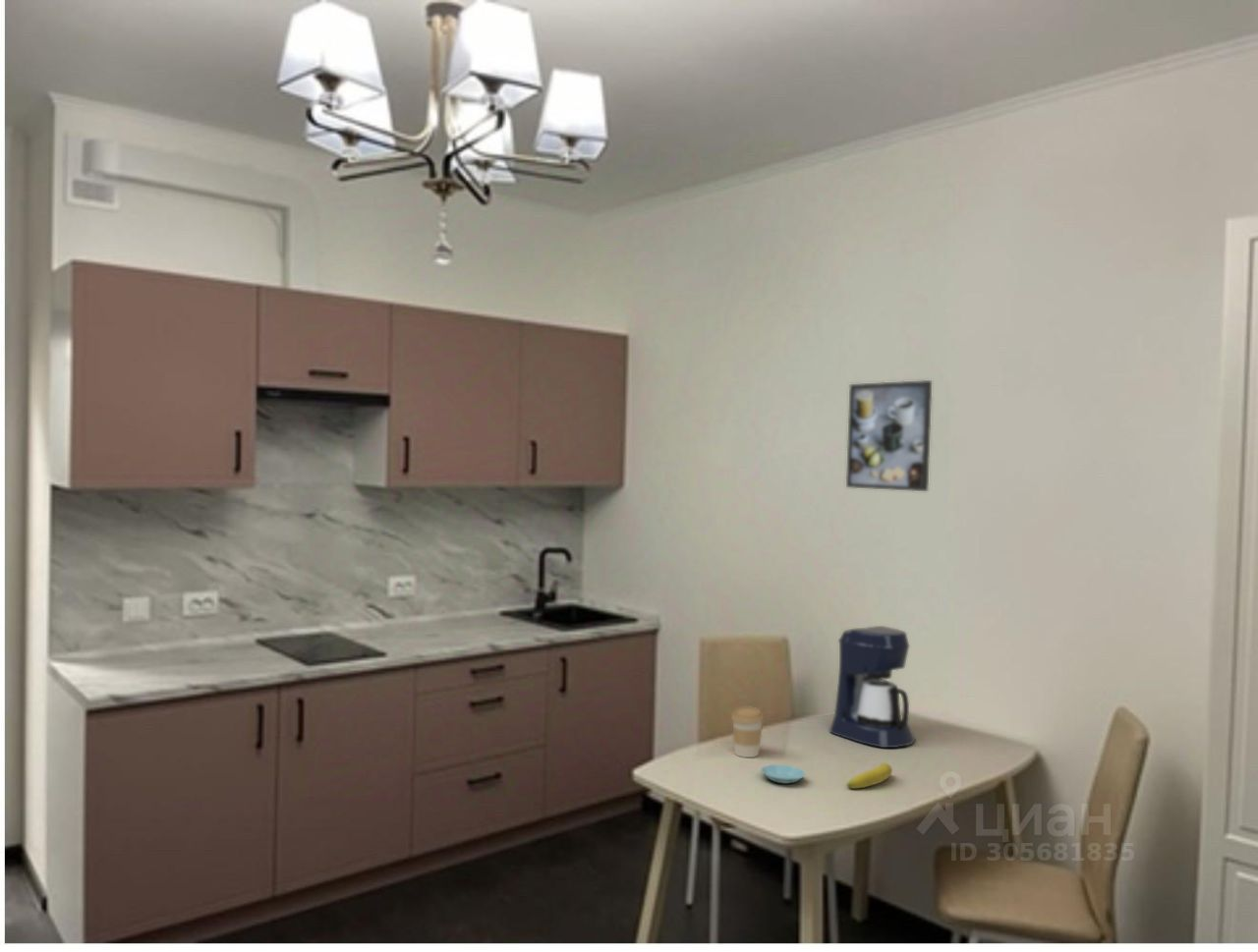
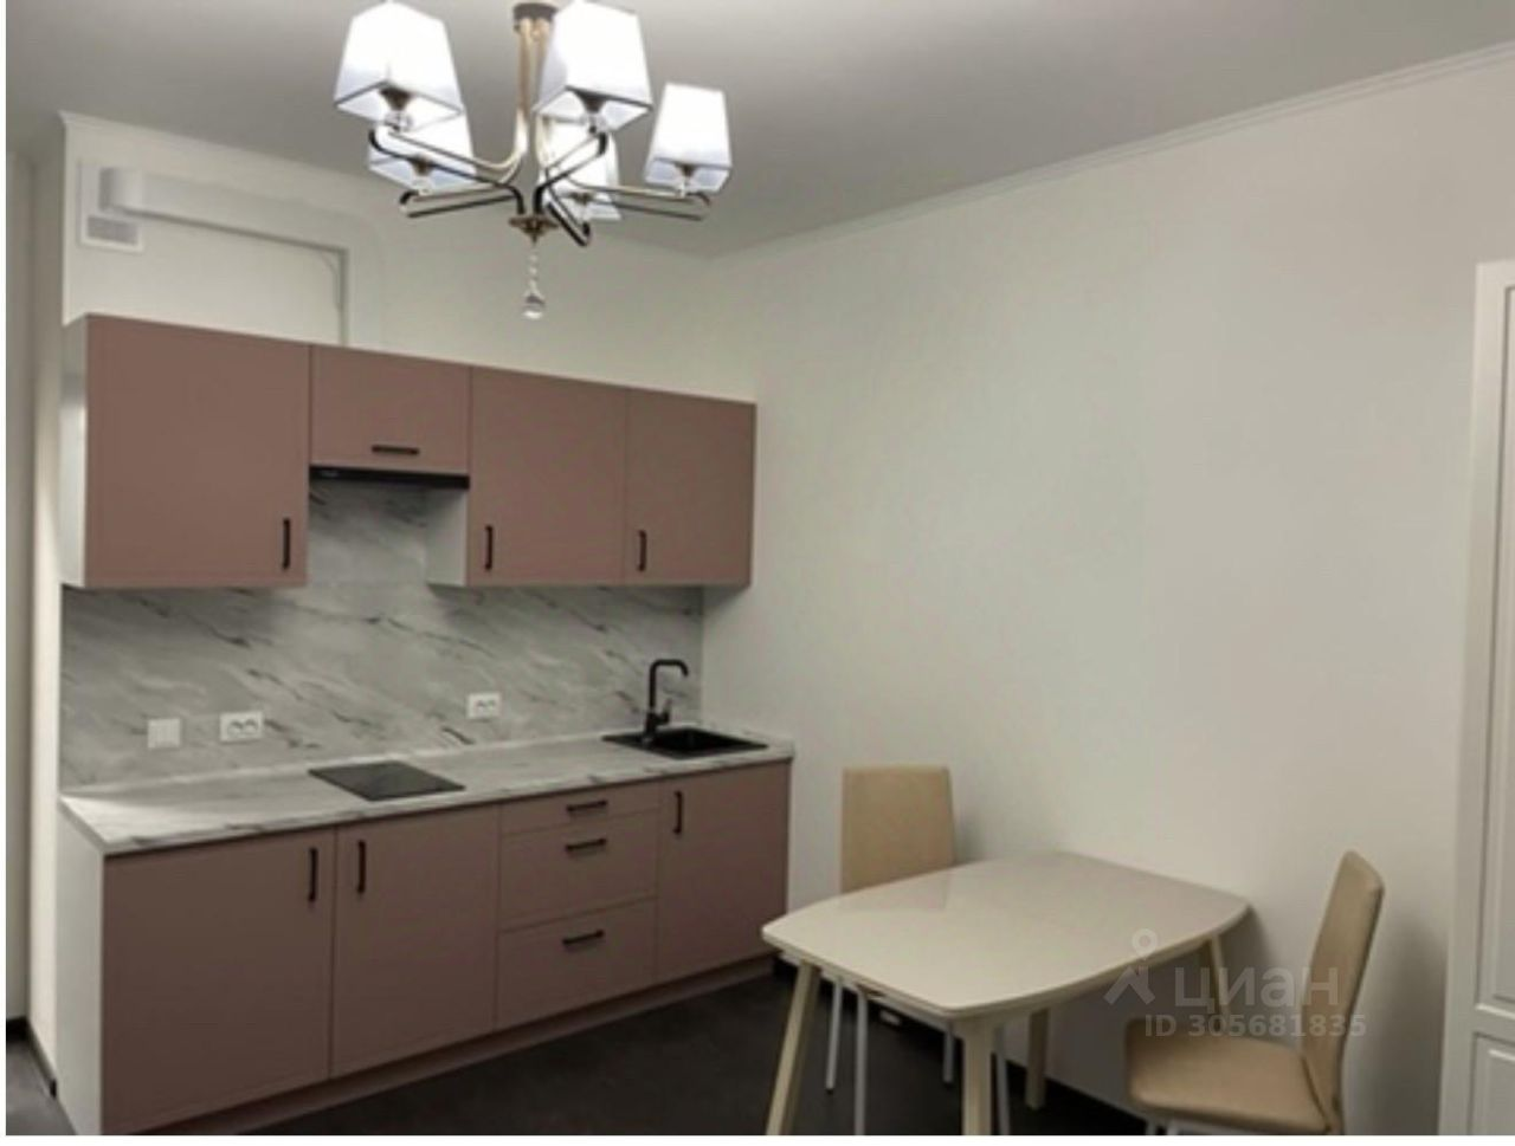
- saucer (782, 775)
- fruit (872, 773)
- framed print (887, 435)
- coffee maker (875, 682)
- coffee cup (747, 731)
